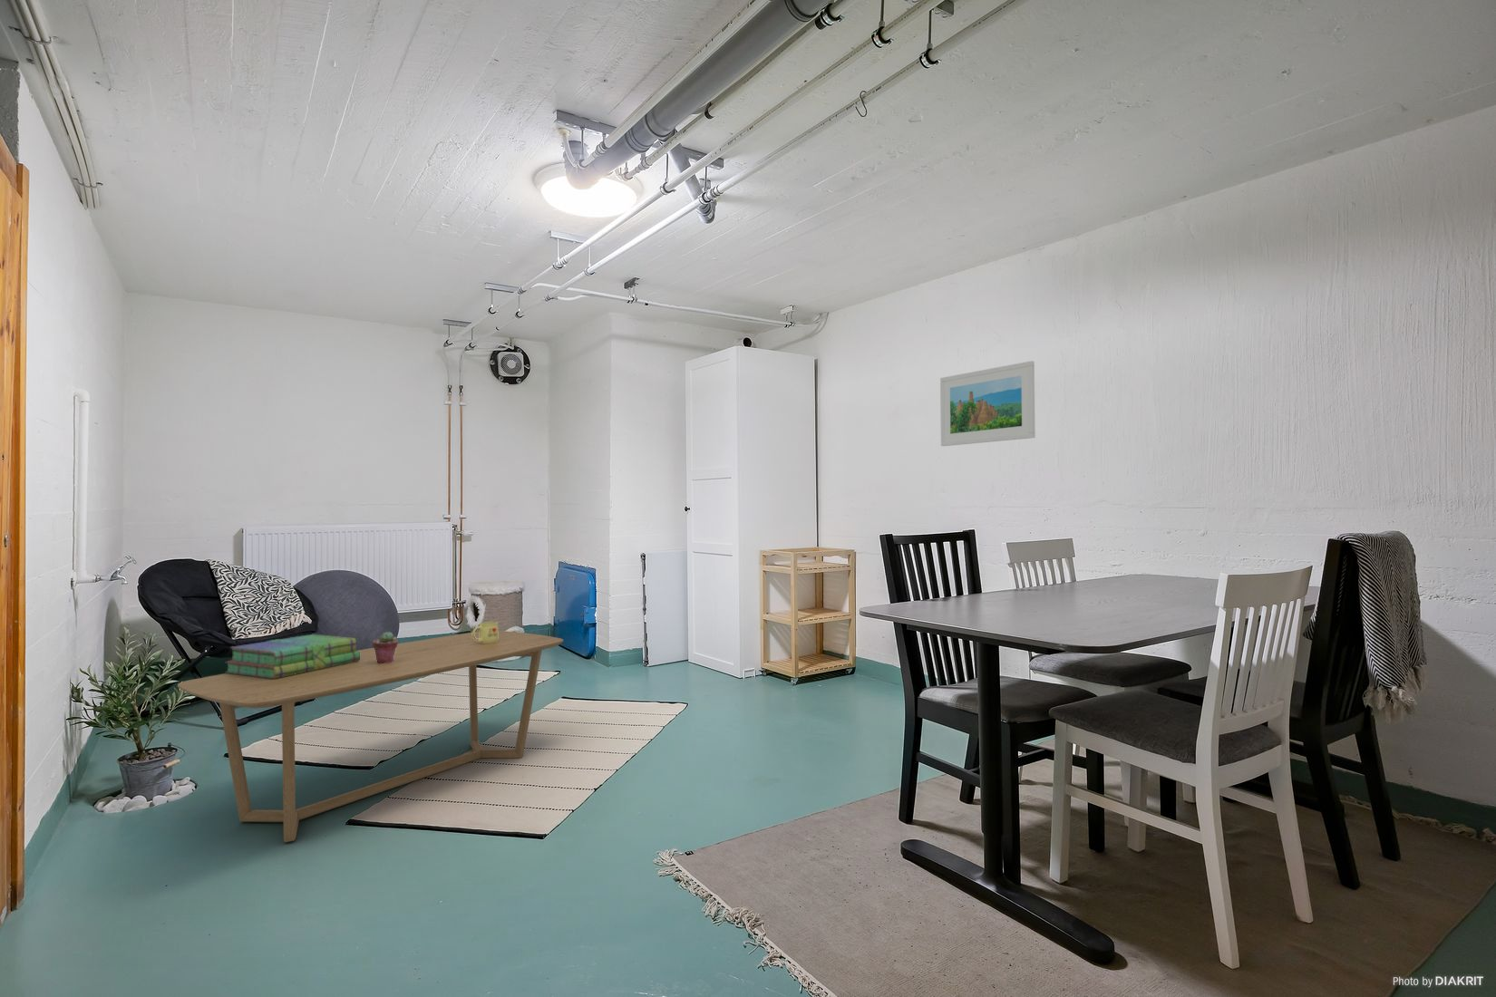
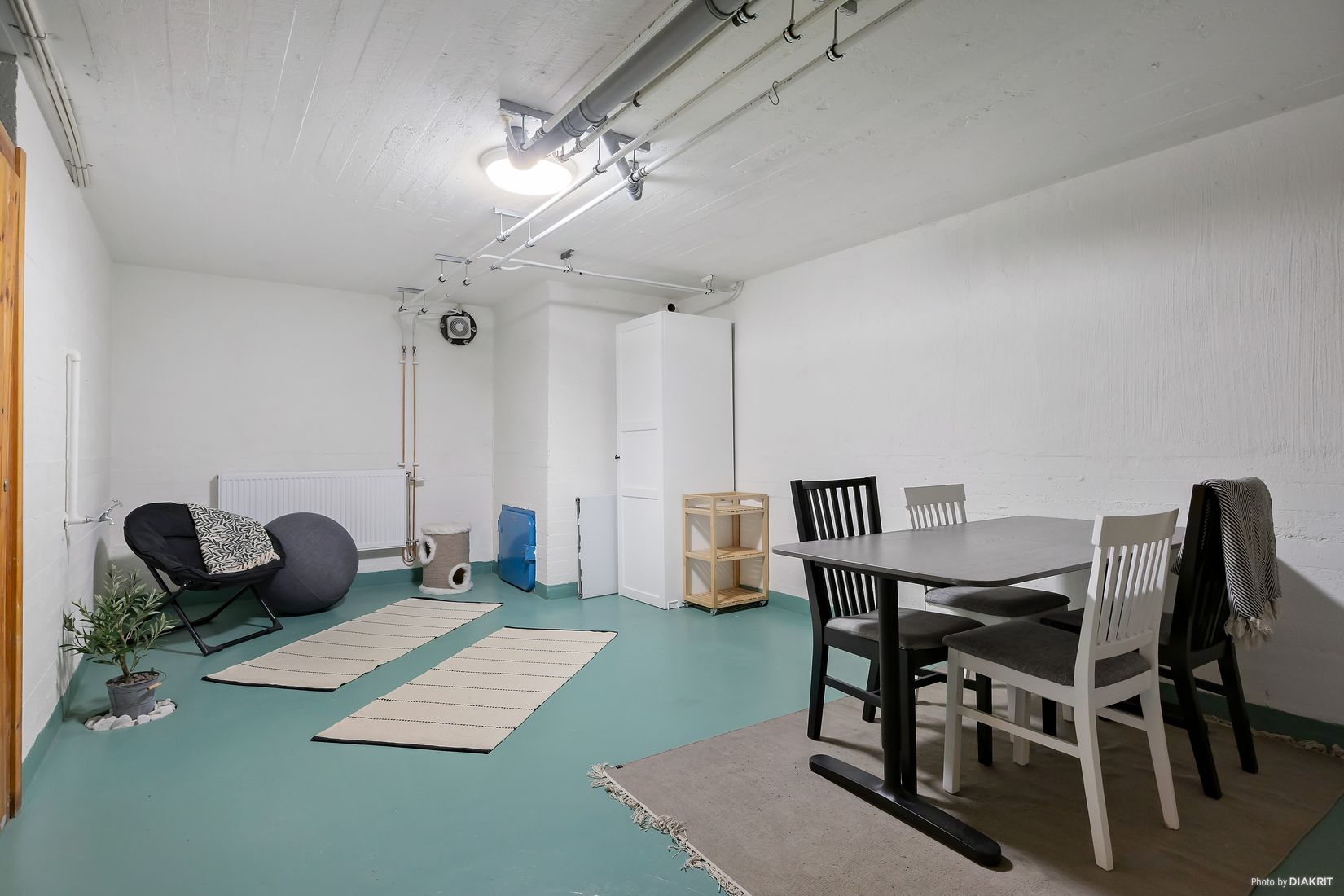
- coffee table (391, 682)
- mug (485, 633)
- potted succulent (385, 646)
- stack of books (295, 653)
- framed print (985, 406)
